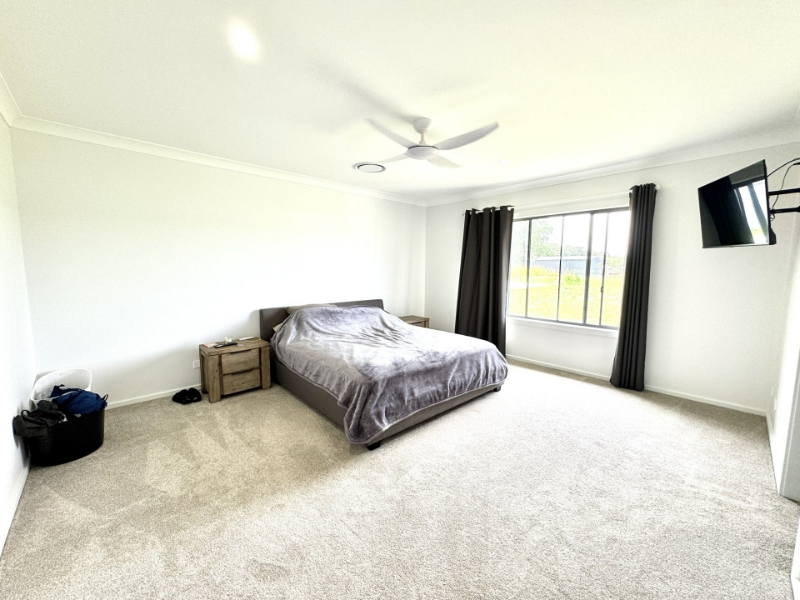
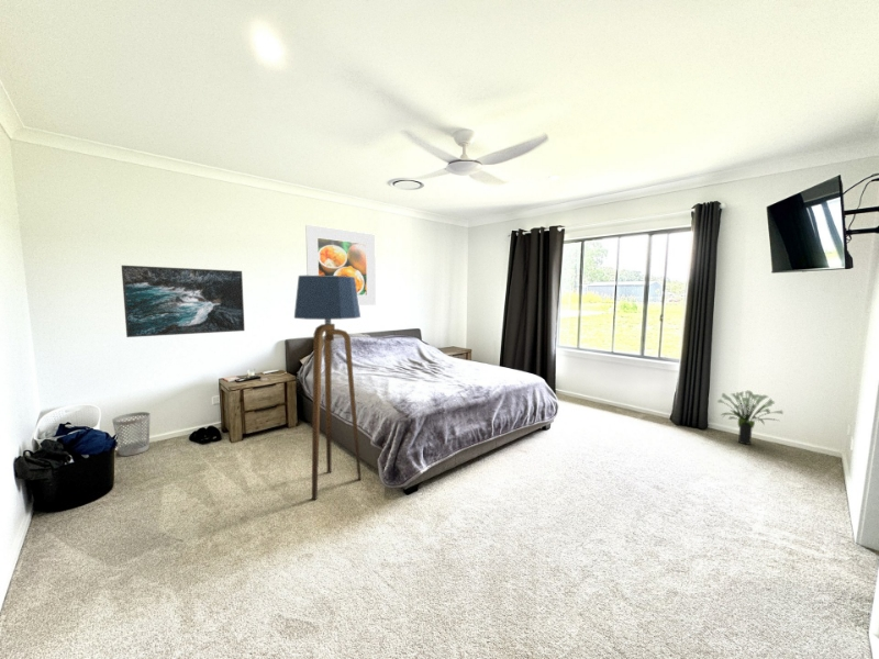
+ wastebasket (133, 433)
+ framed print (189, 301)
+ potted plant (748, 416)
+ floor lamp (329, 383)
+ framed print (343, 268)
